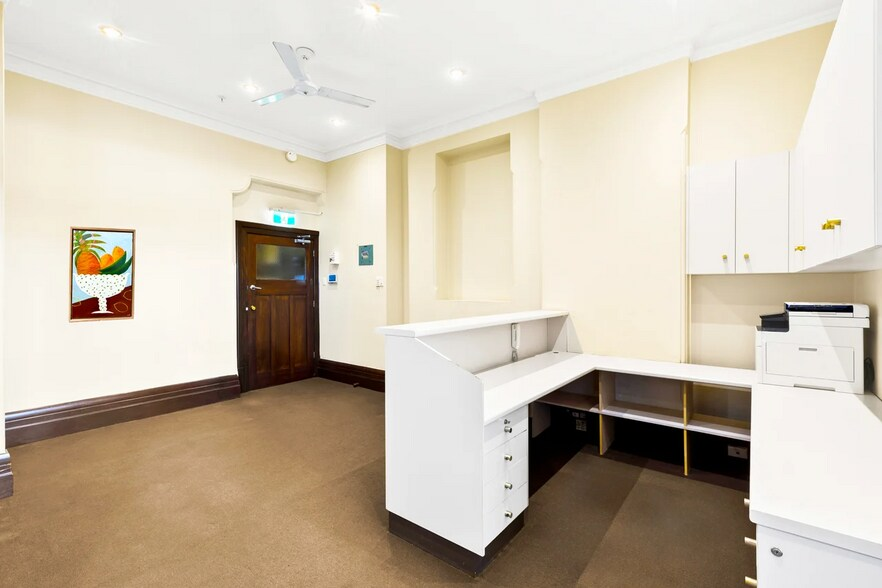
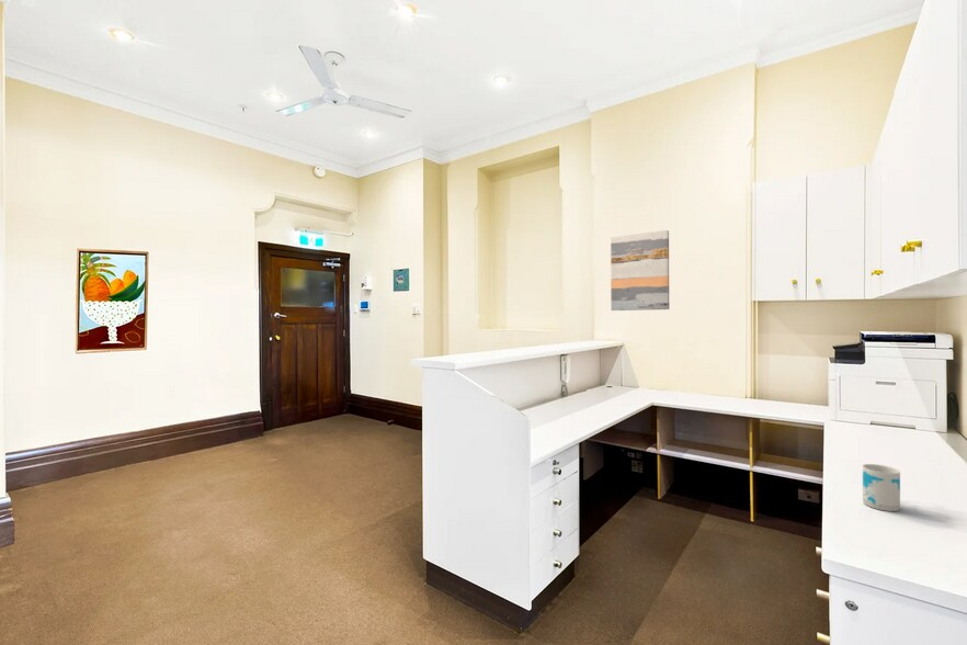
+ wall art (638, 272)
+ mug (879, 485)
